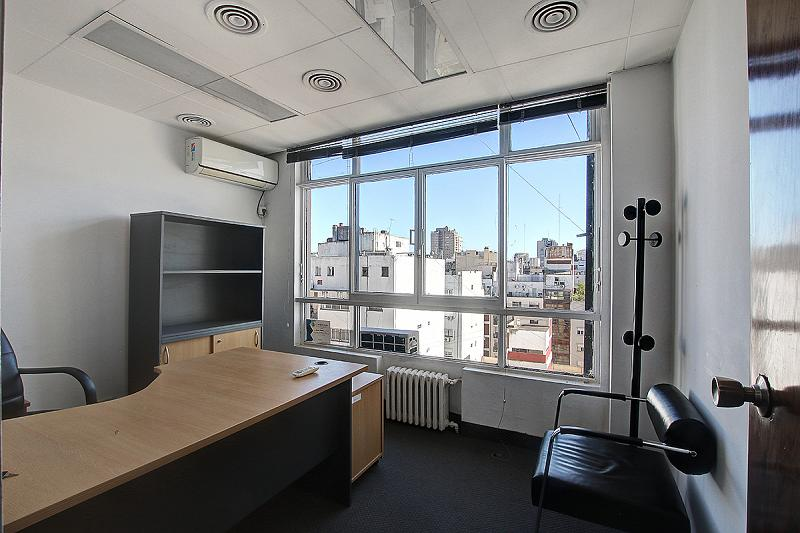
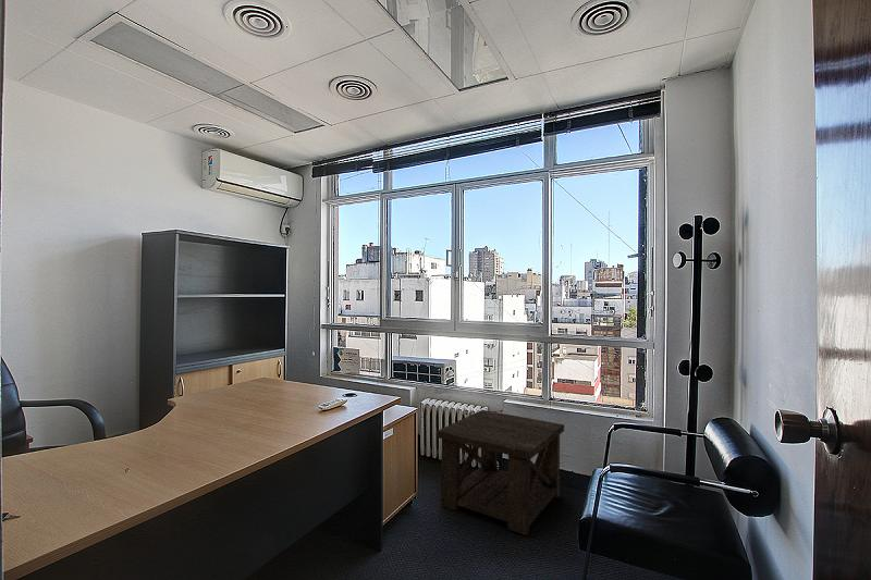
+ side table (496, 464)
